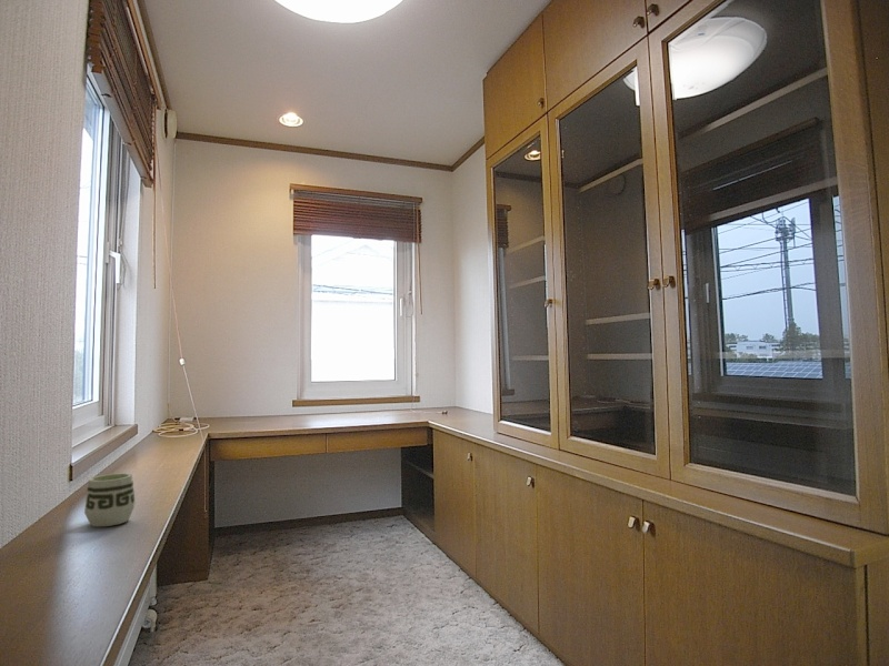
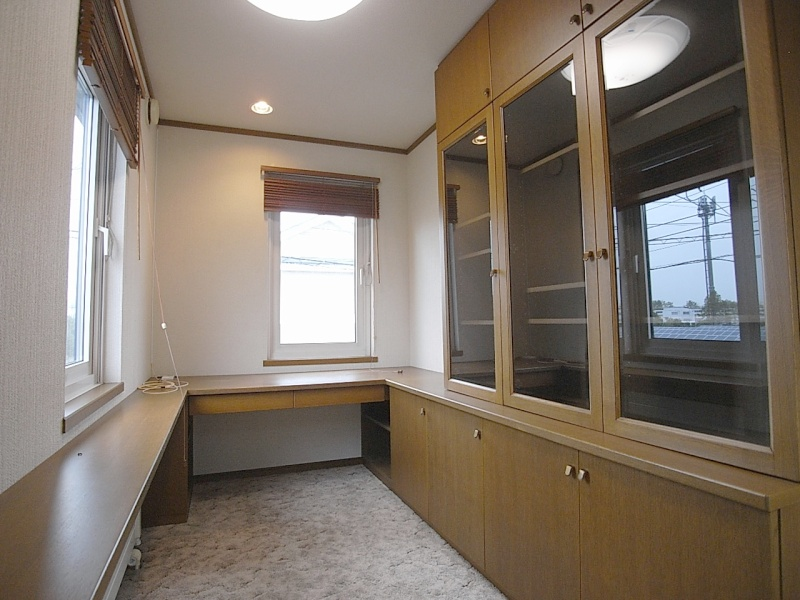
- cup (110, 498)
